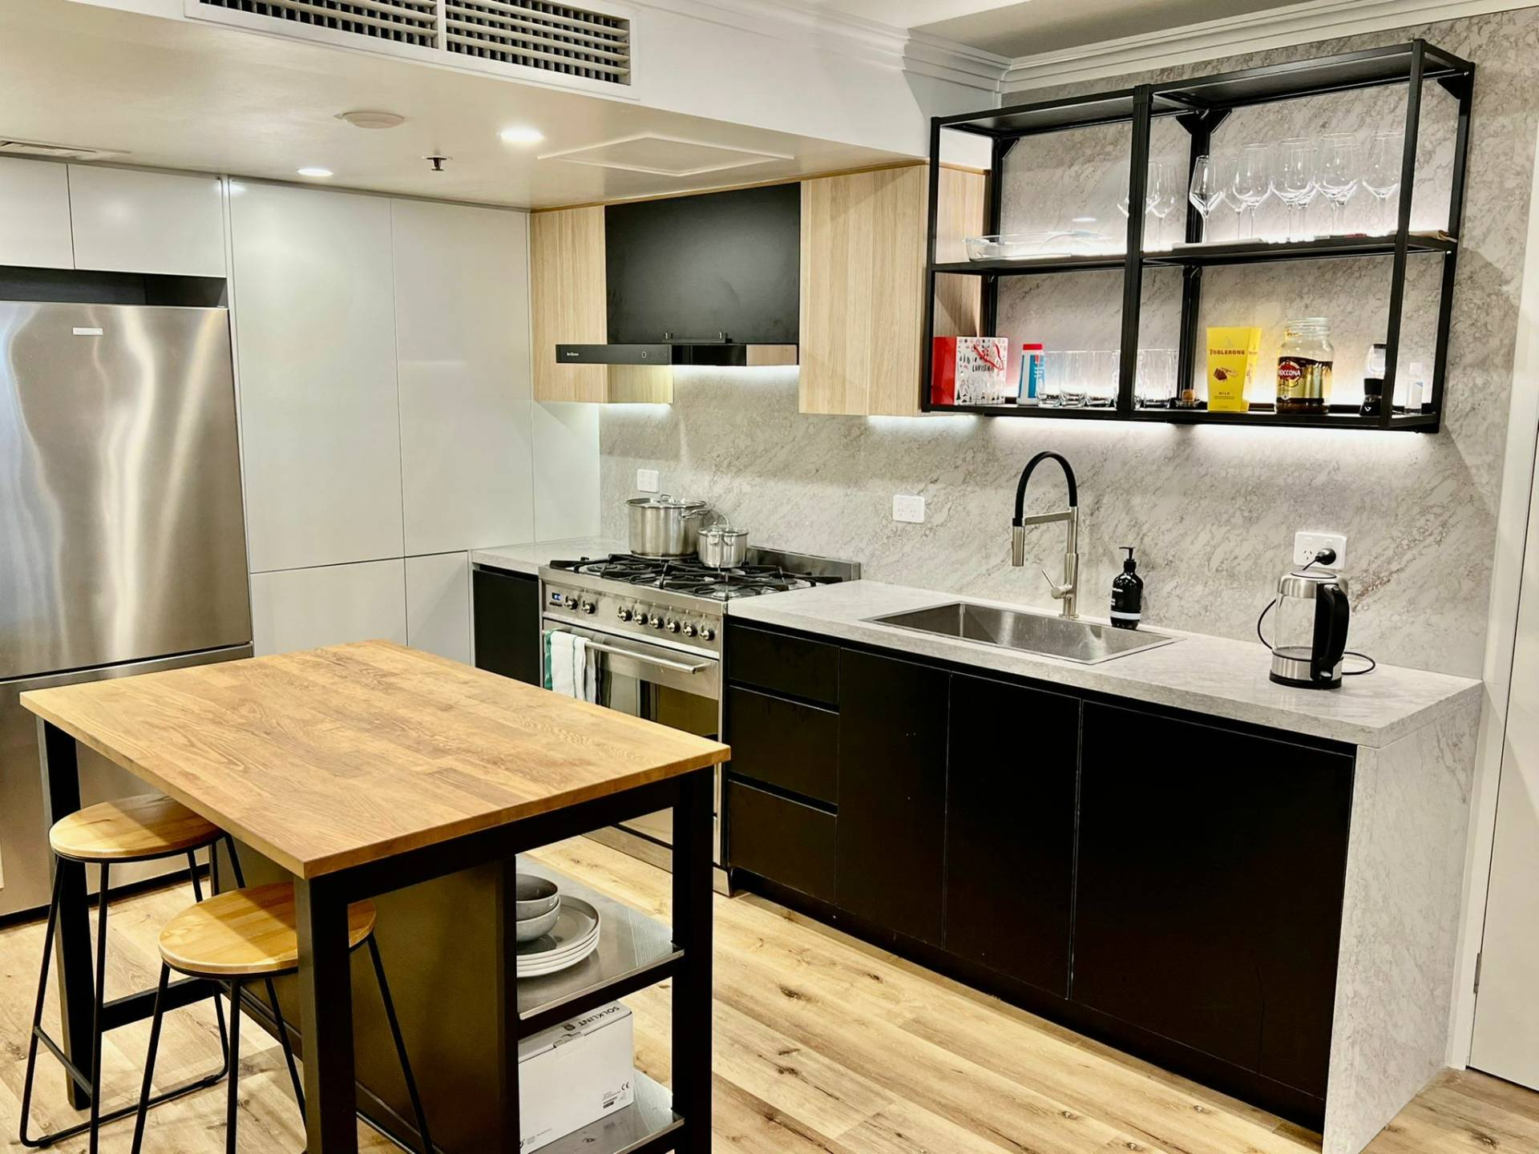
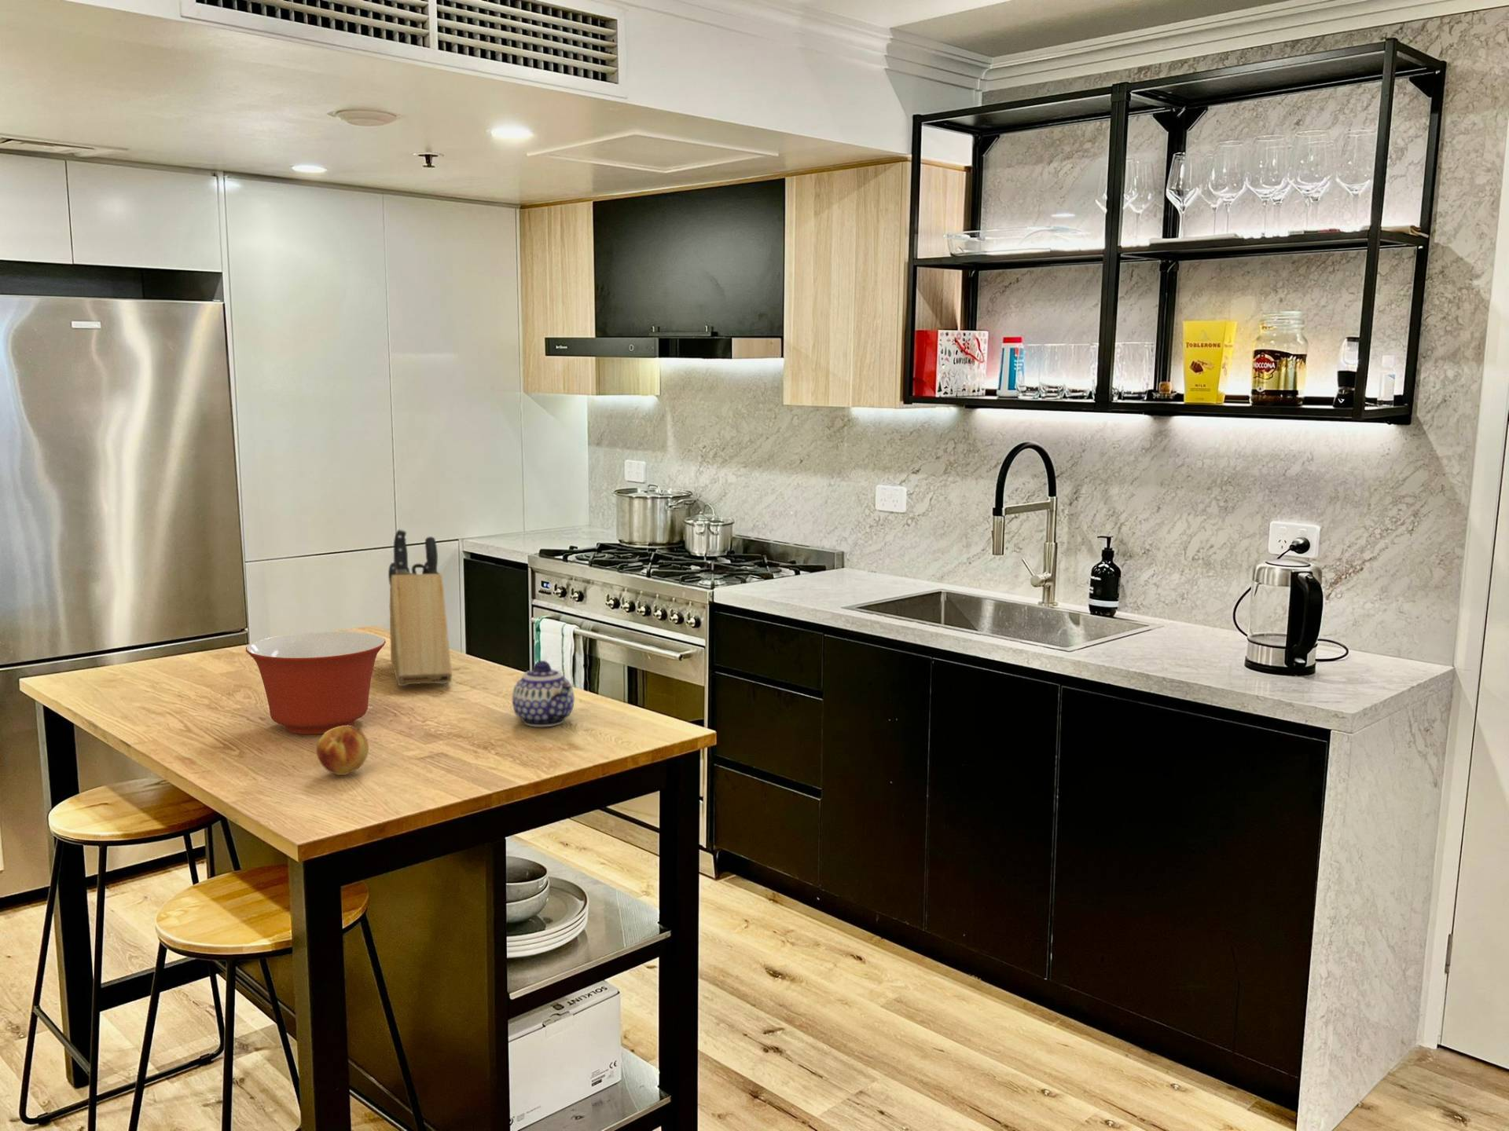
+ fruit (342, 750)
+ teapot (543, 691)
+ knife block (417, 602)
+ mixing bowl (318, 684)
